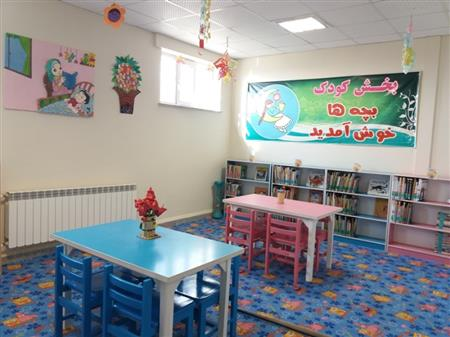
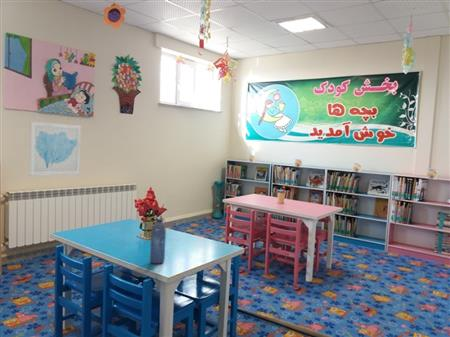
+ wall art (56, 149)
+ water bottle (158, 238)
